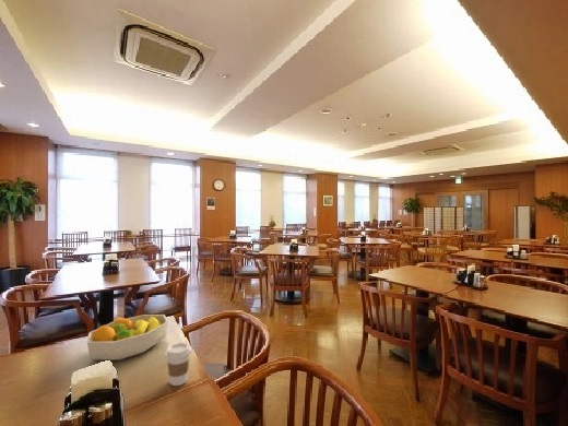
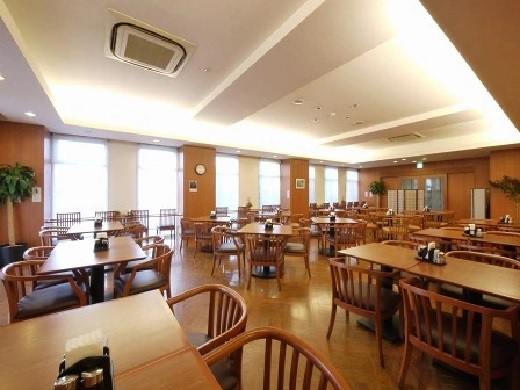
- coffee cup (178, 364)
- fruit bowl (130, 332)
